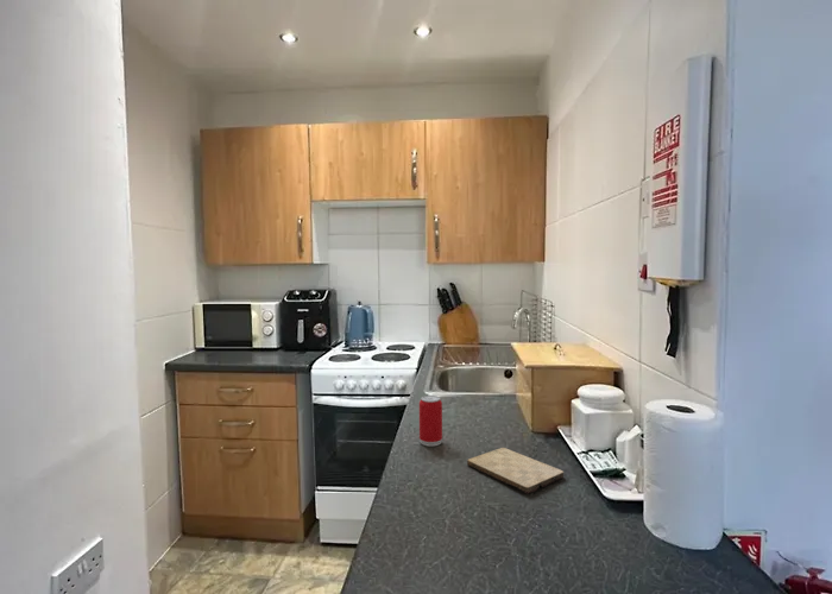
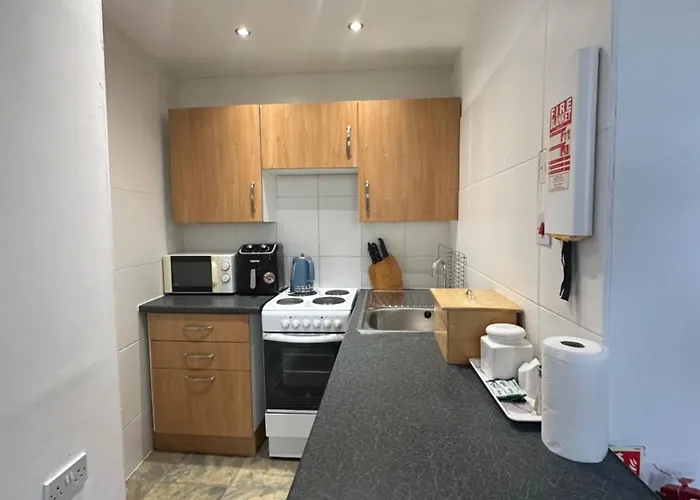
- cutting board (513, 467)
- beverage can (430, 419)
